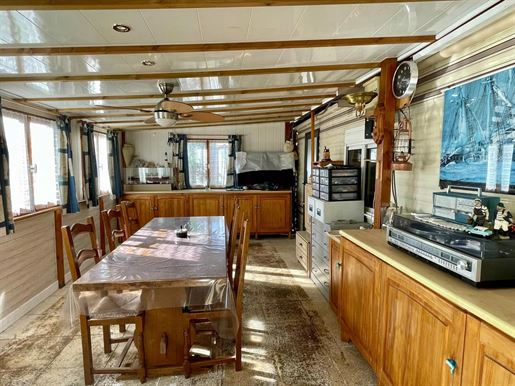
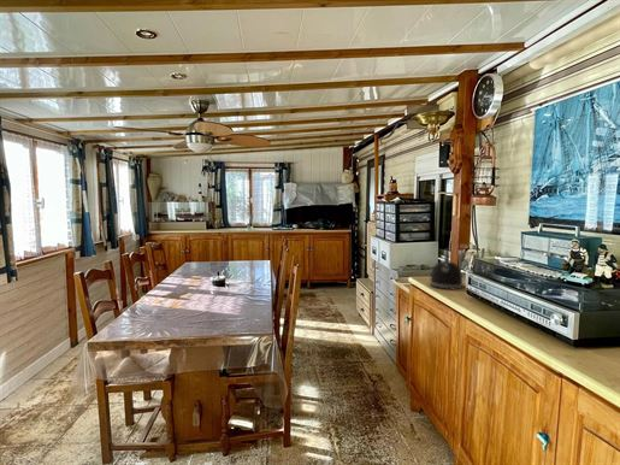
+ kettle (445, 266)
